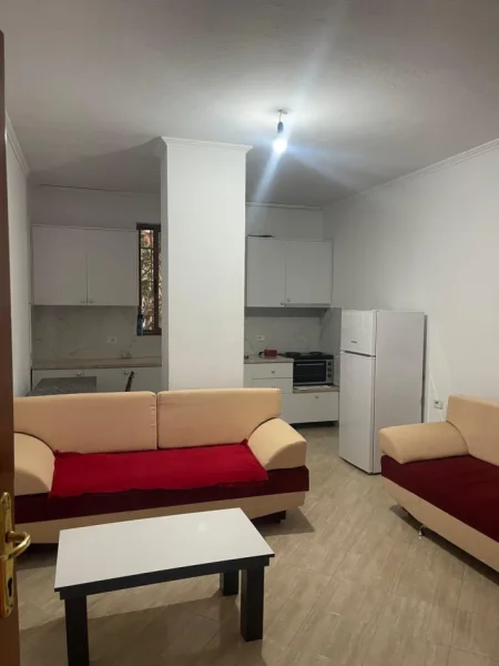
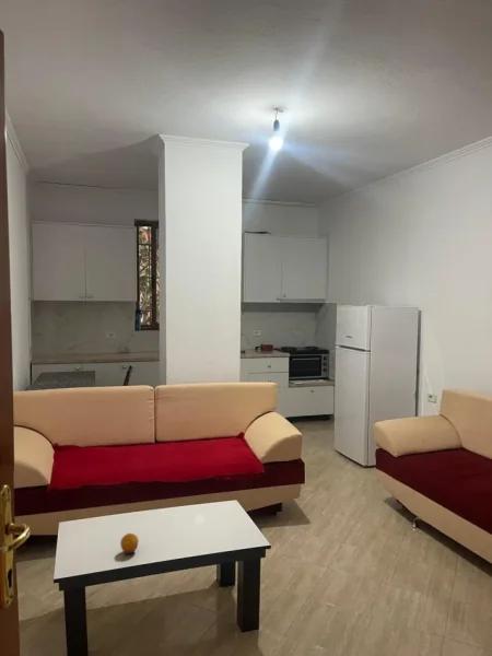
+ fruit (129, 542)
